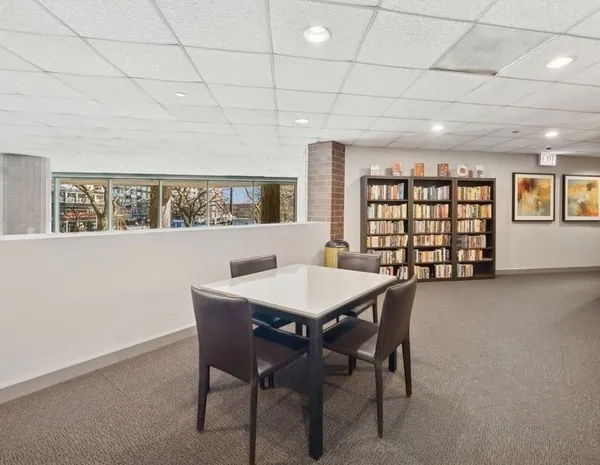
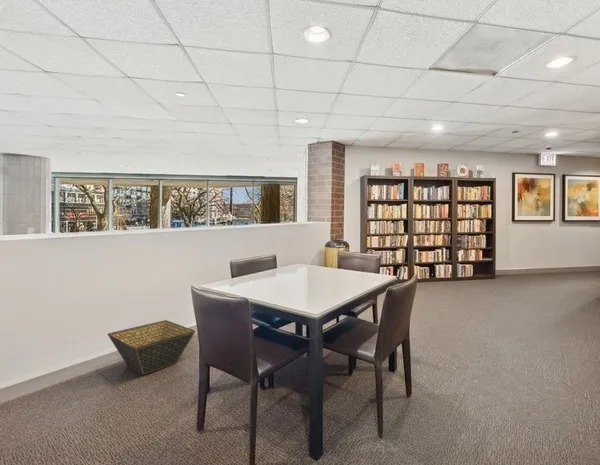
+ basket (152, 348)
